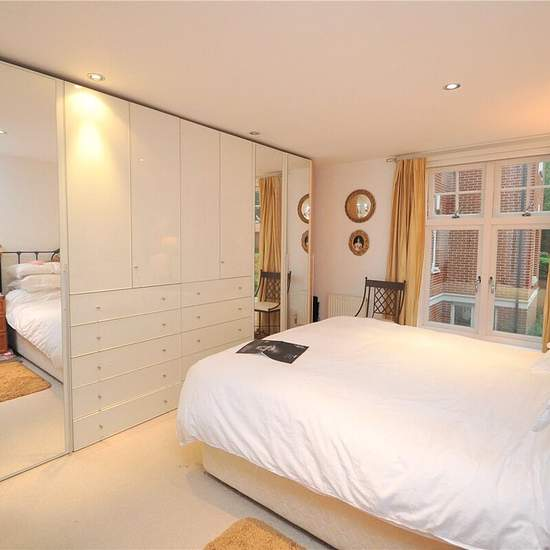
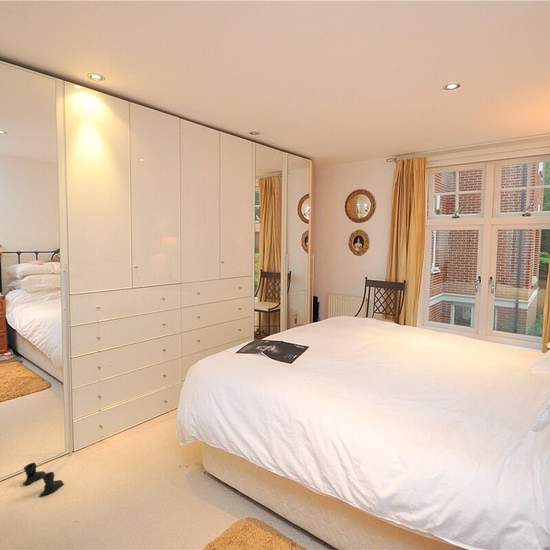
+ boots (43, 475)
